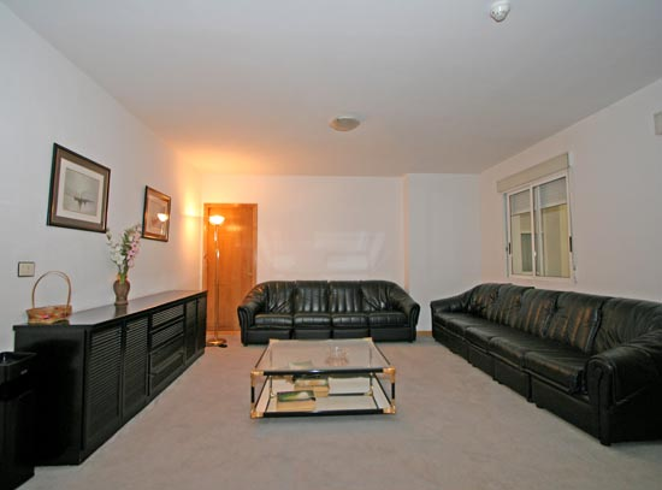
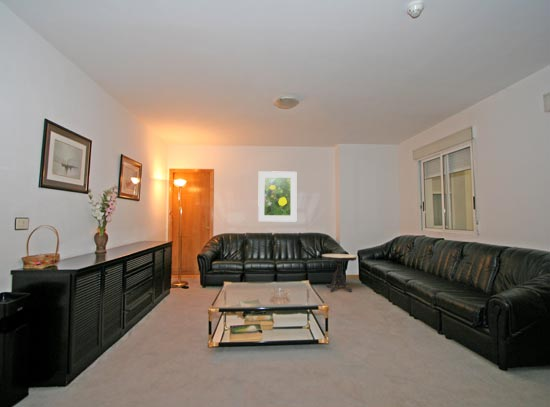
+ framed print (277, 196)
+ side table (339, 272)
